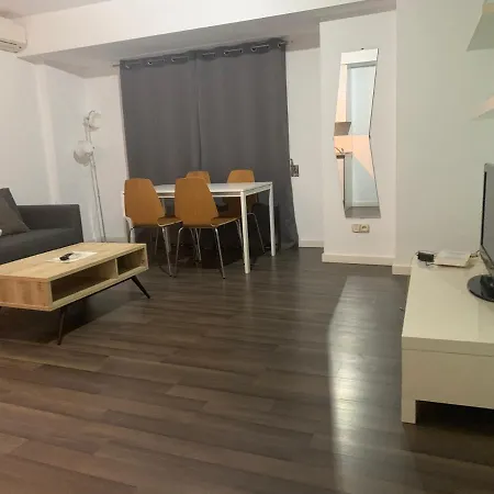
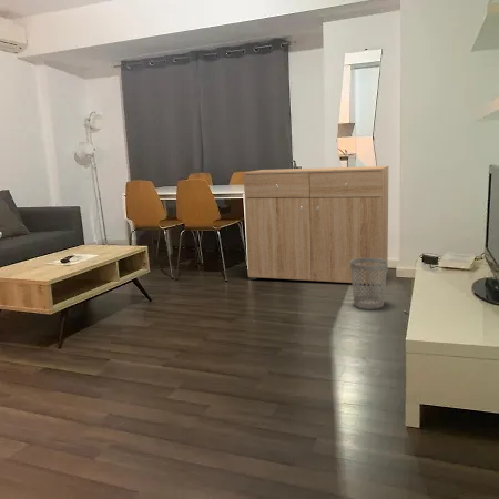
+ wastebasket (368, 283)
+ dresser (316, 224)
